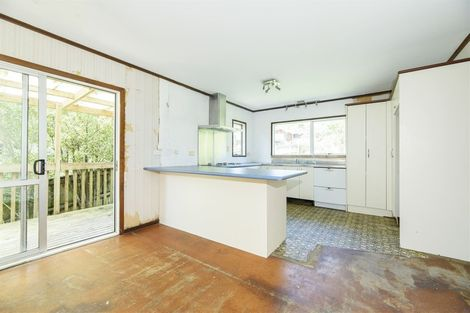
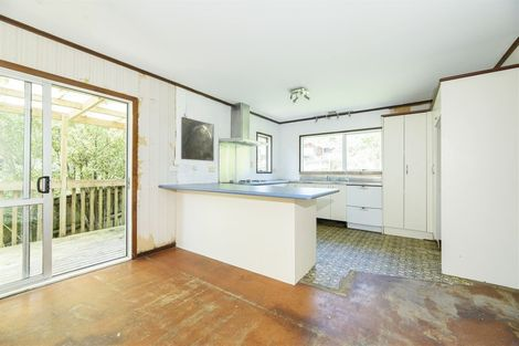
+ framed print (198, 140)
